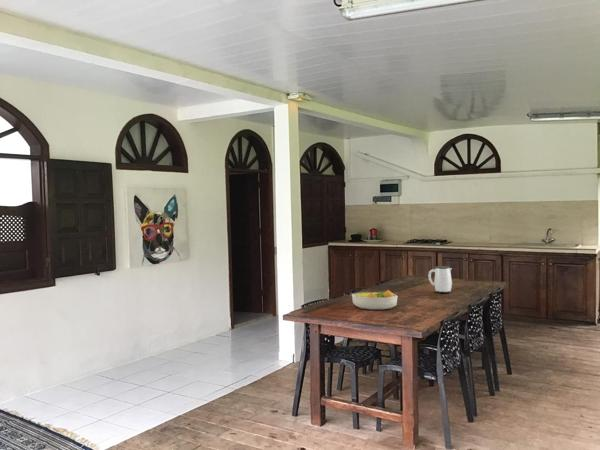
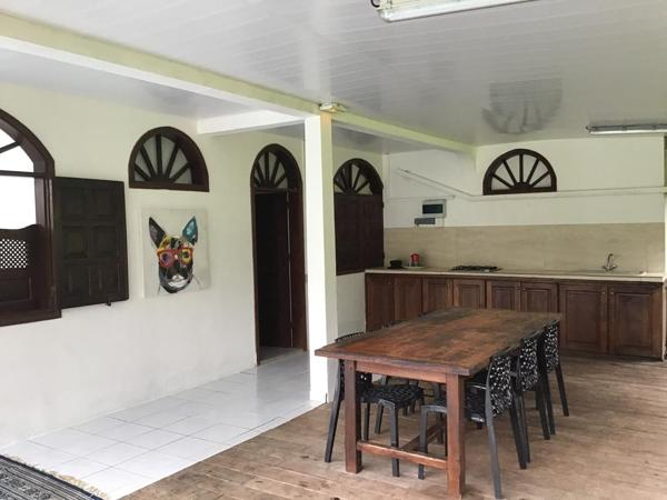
- mug (440, 279)
- fruit bowl (374, 298)
